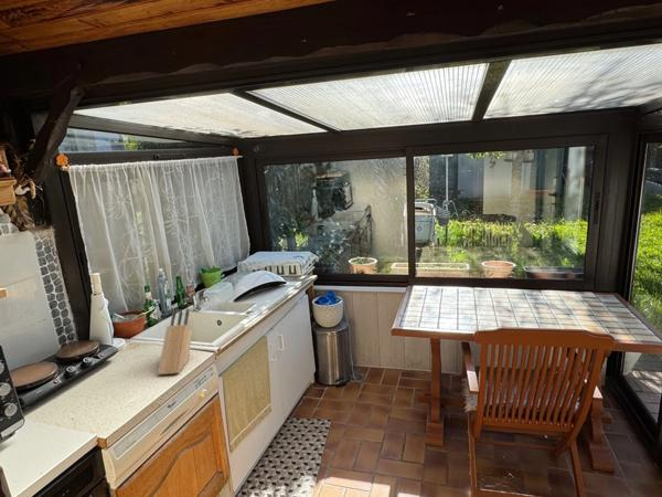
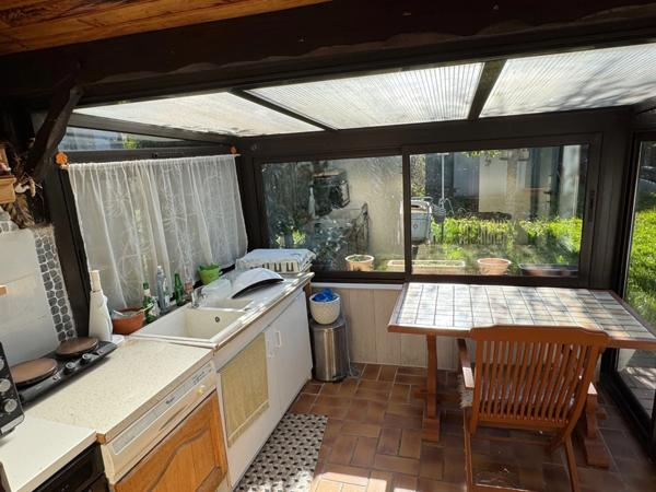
- knife block (175, 339)
